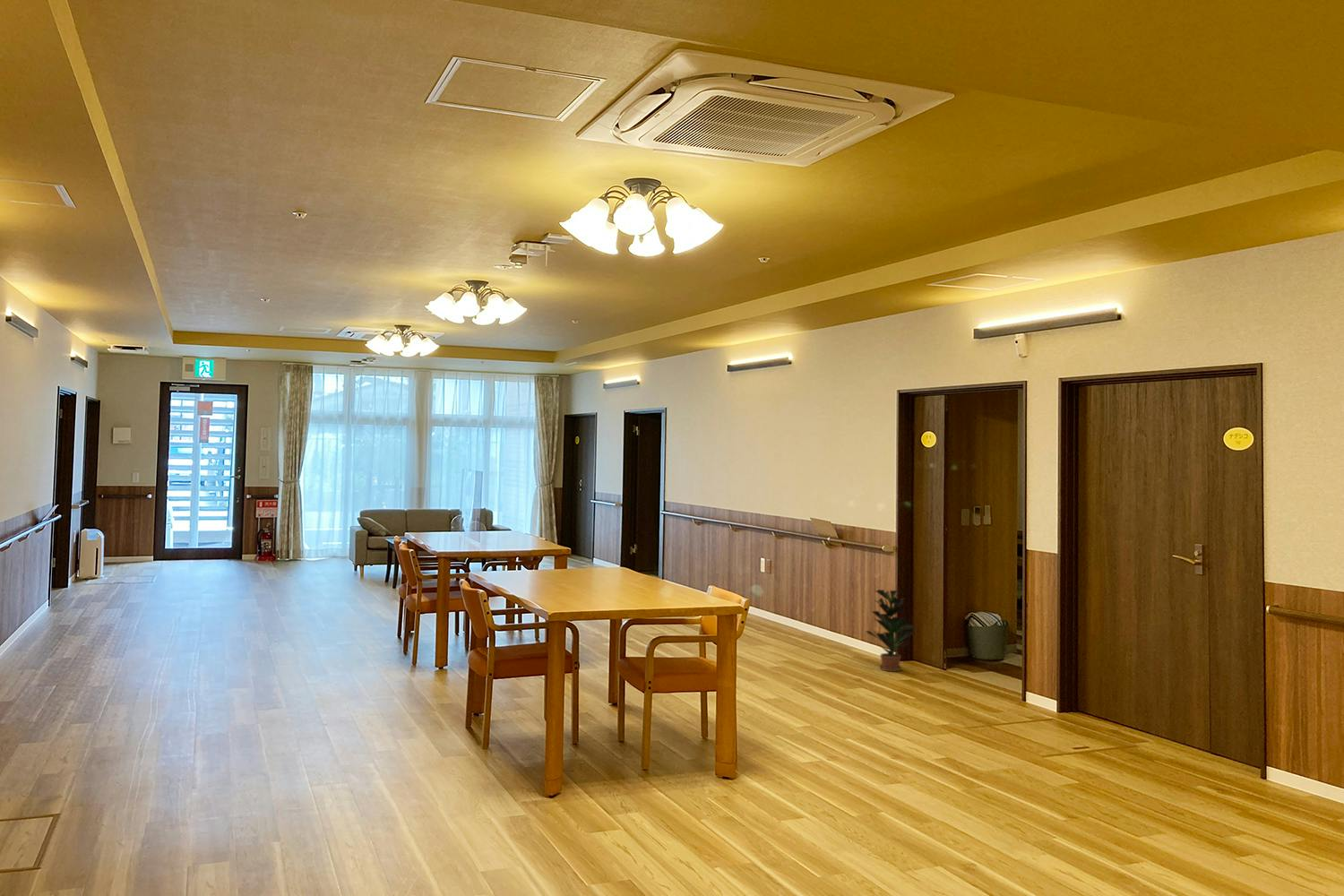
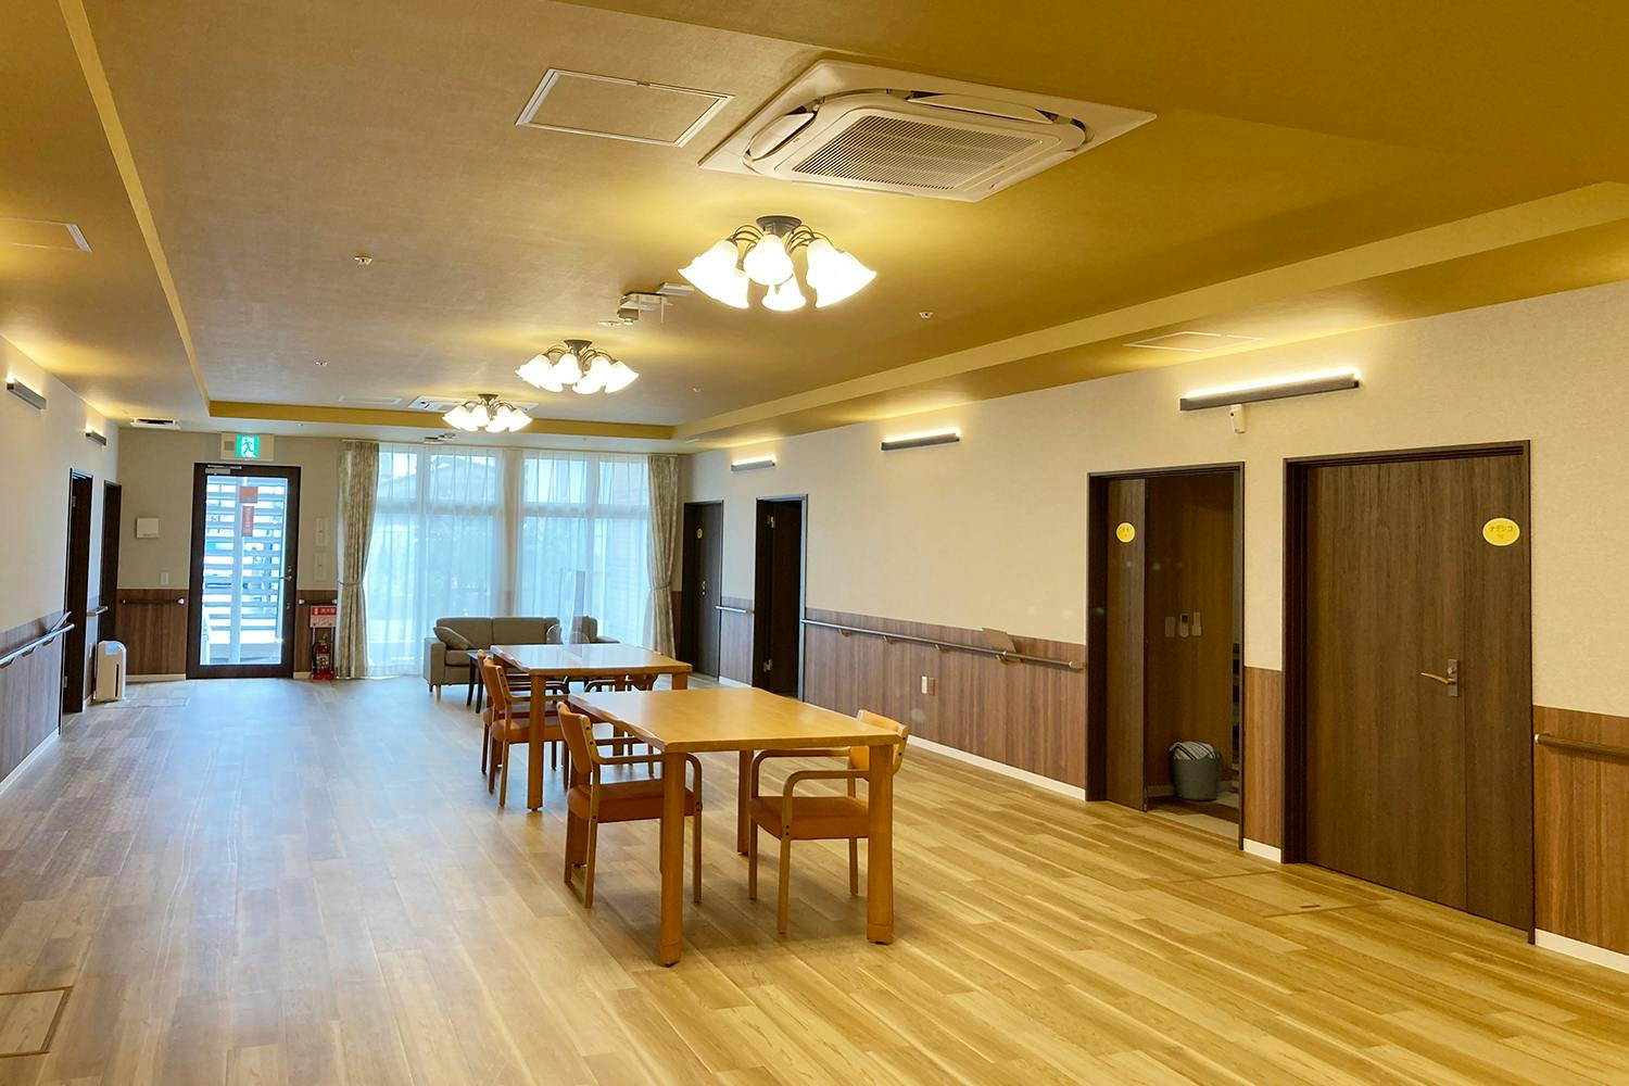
- potted plant (894, 629)
